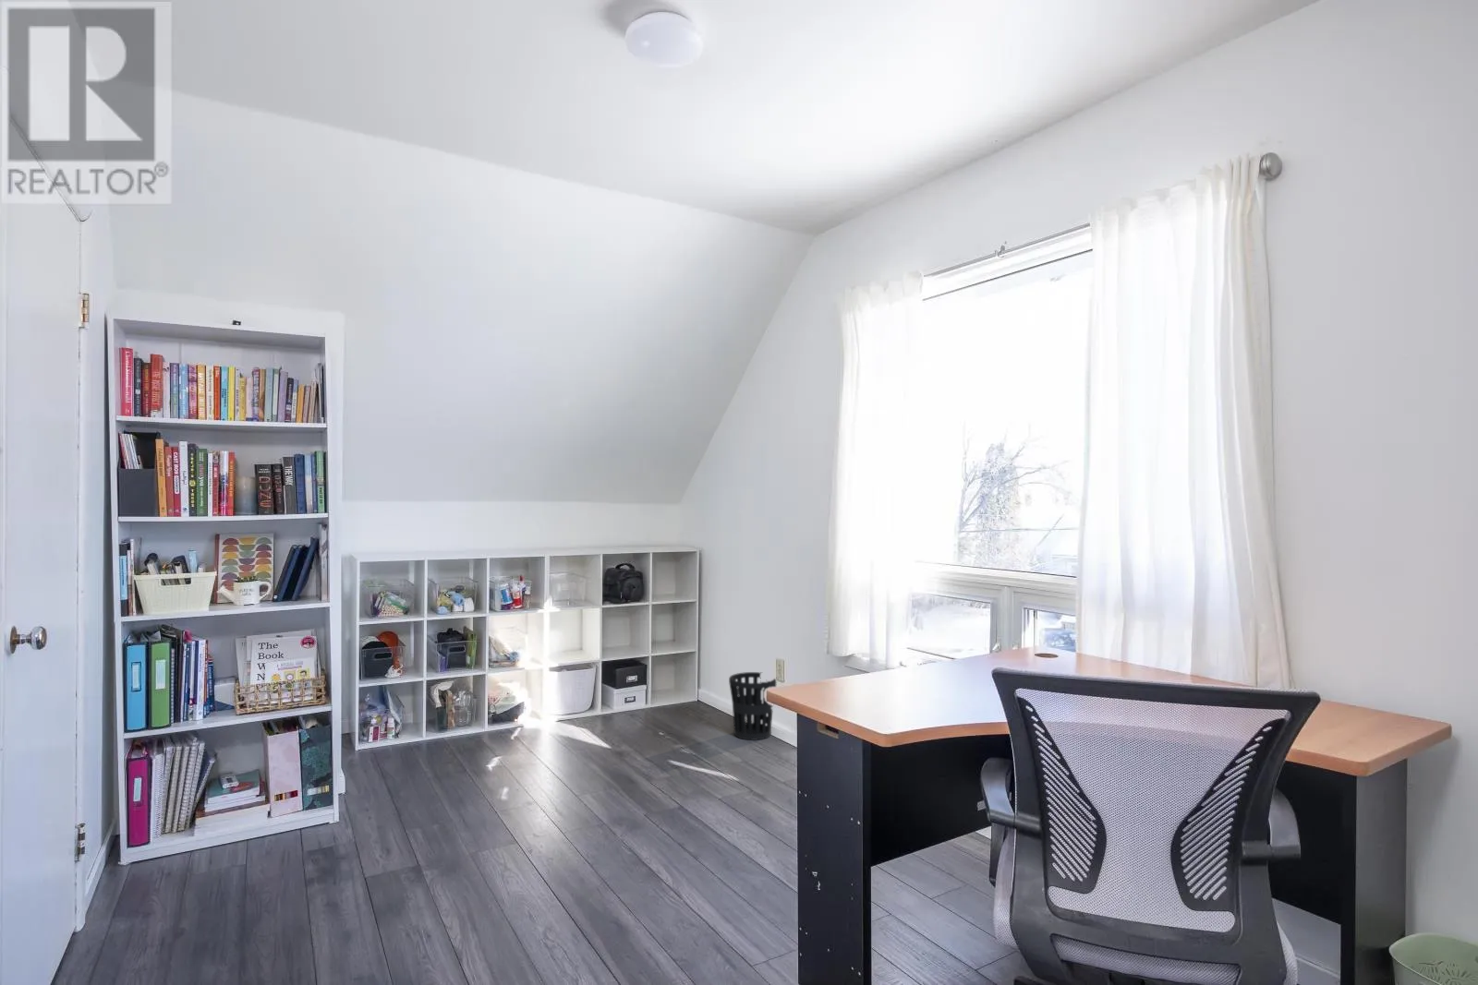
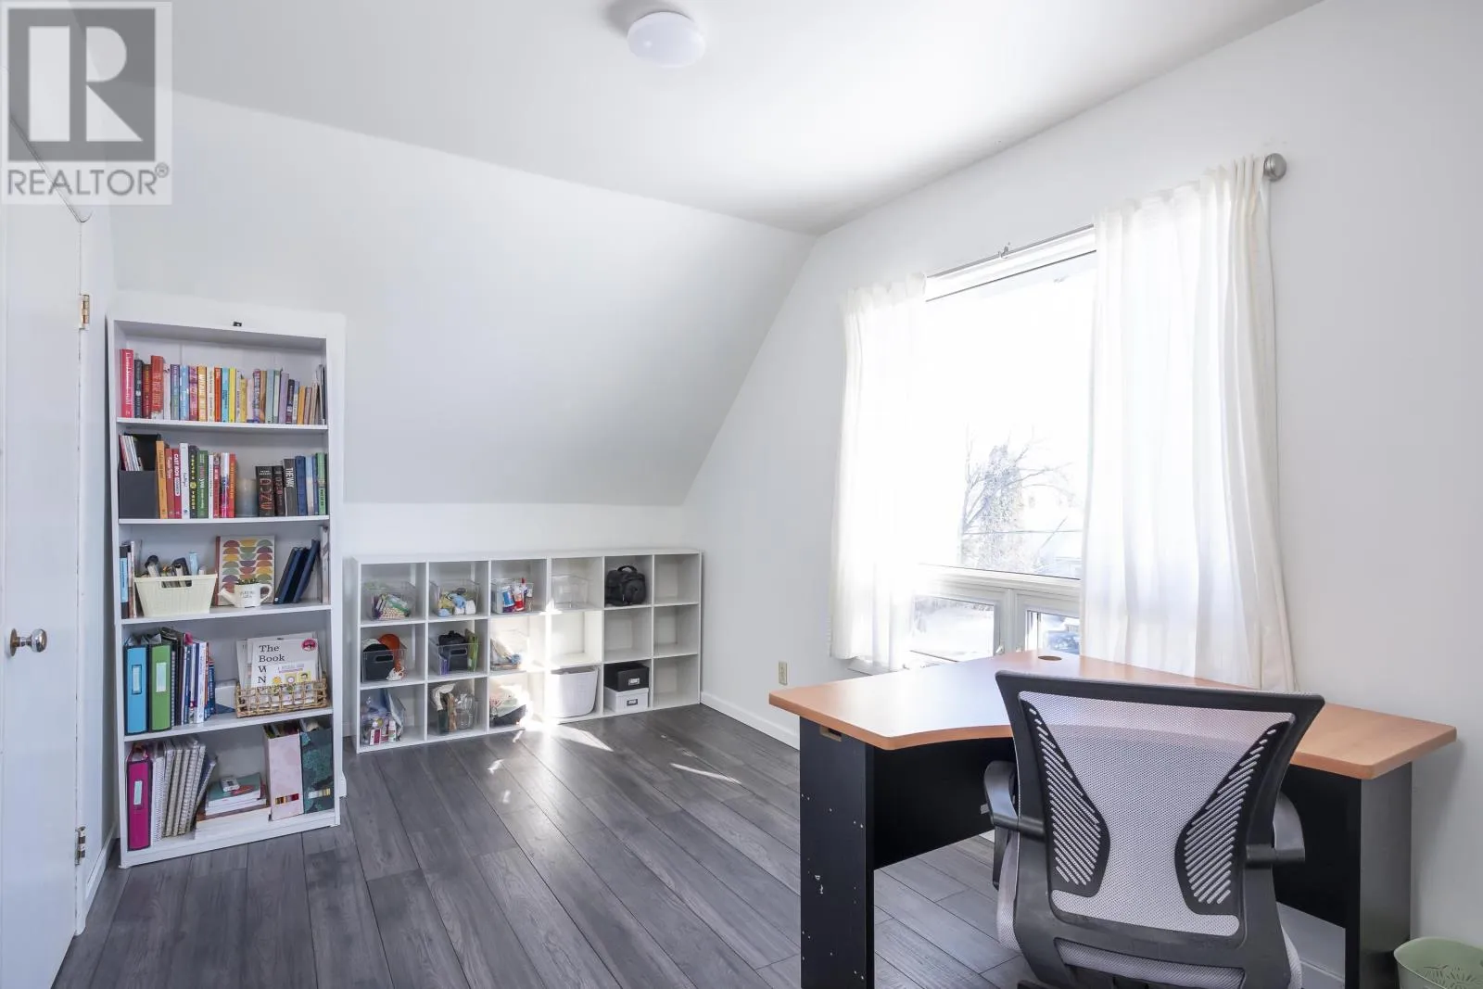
- wastebasket (752, 706)
